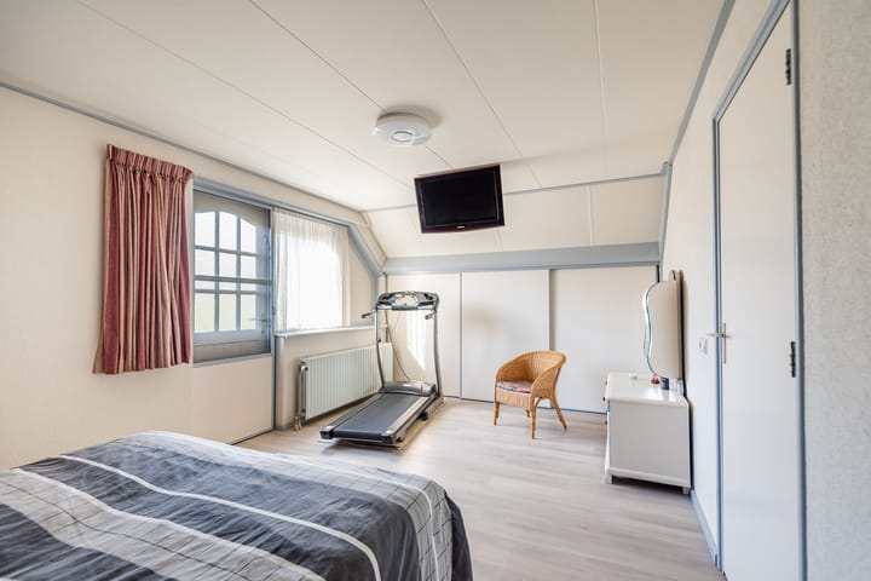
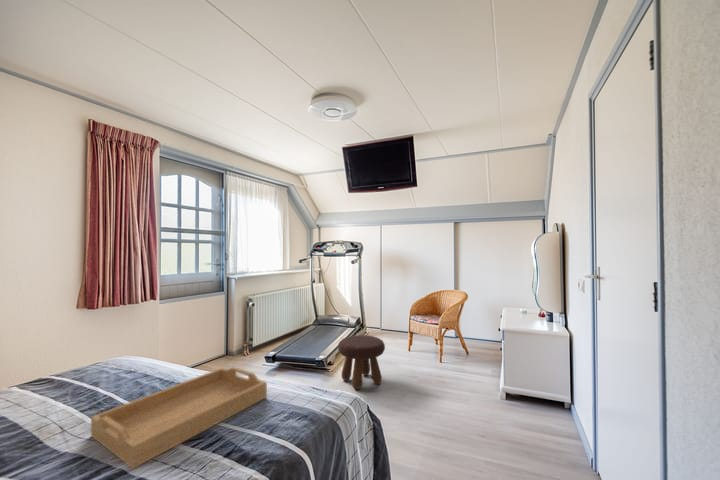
+ footstool (361, 361)
+ serving tray (188, 403)
